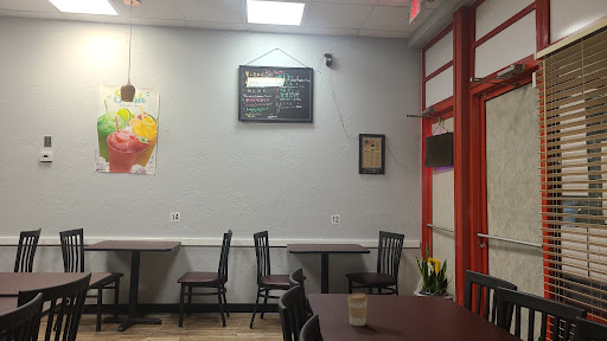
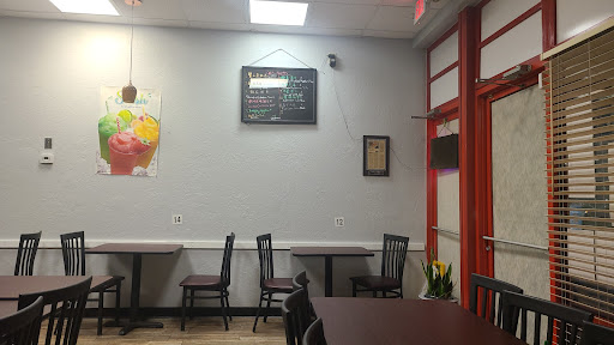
- coffee cup (357, 308)
